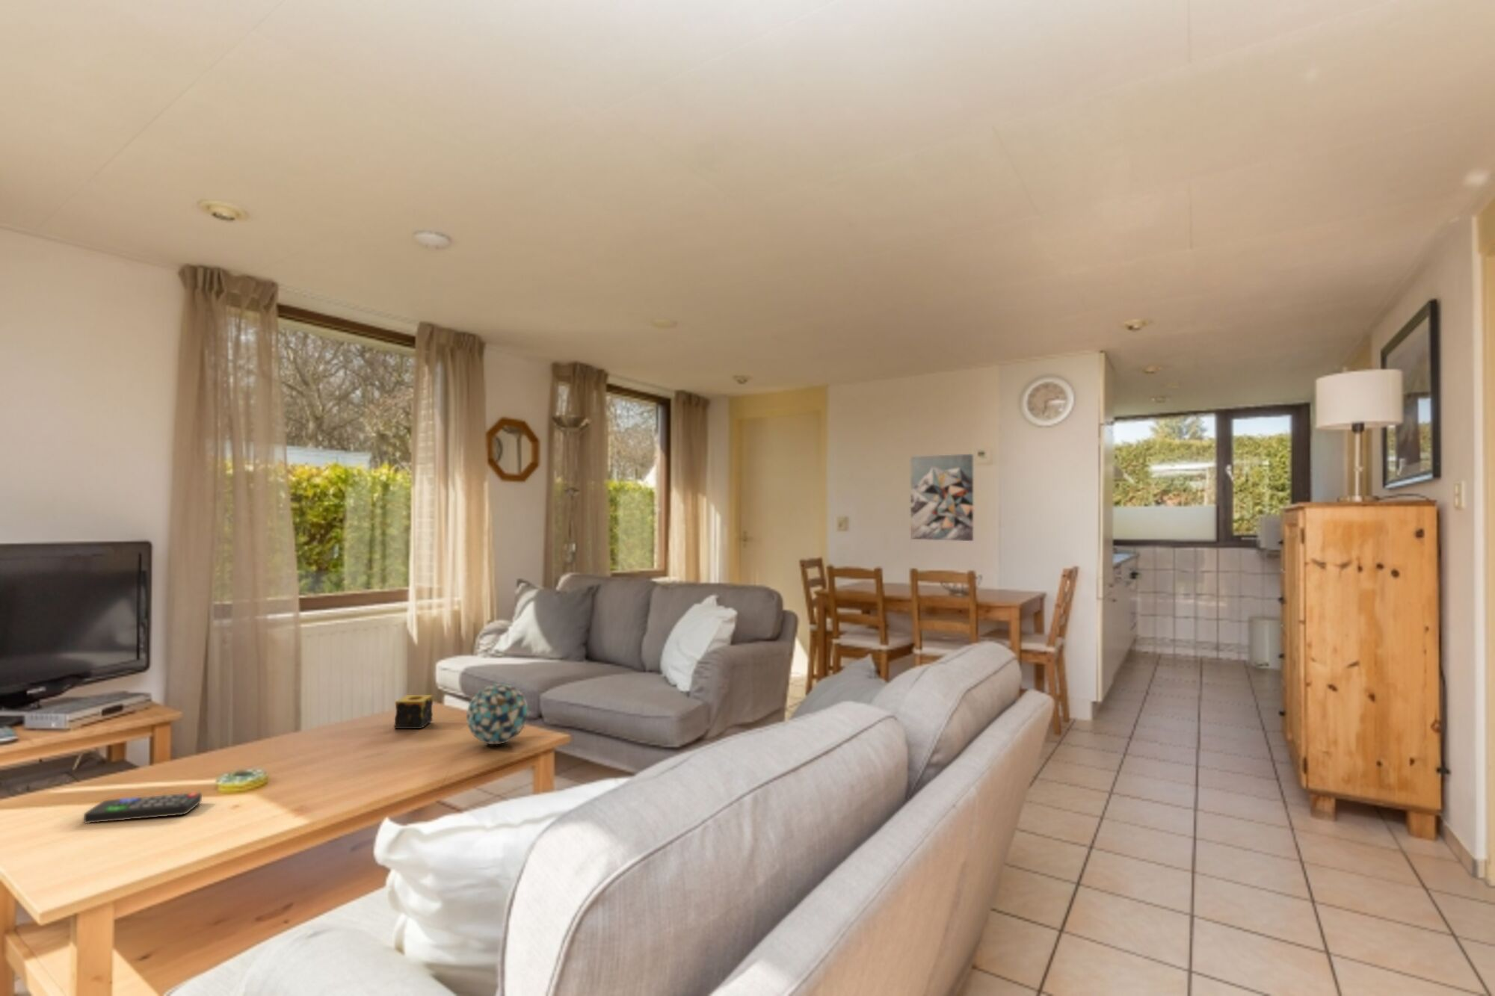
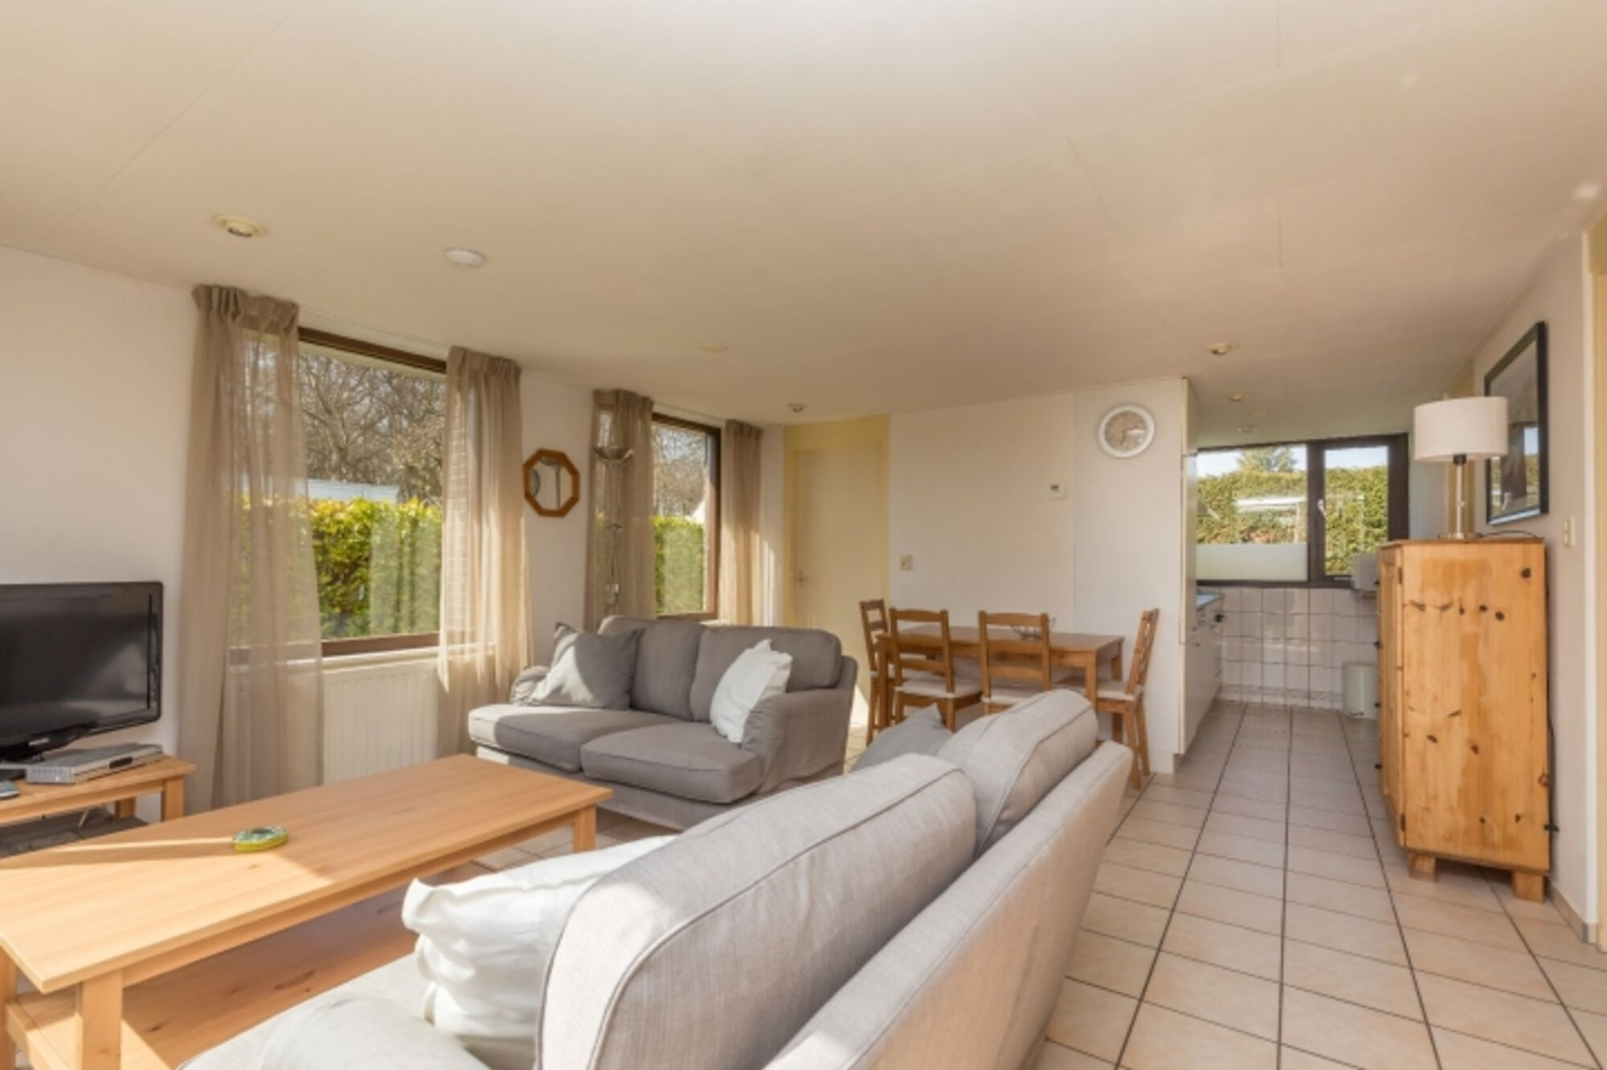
- candle (413, 711)
- decorative ball (497, 714)
- remote control (144, 806)
- wall art (941, 498)
